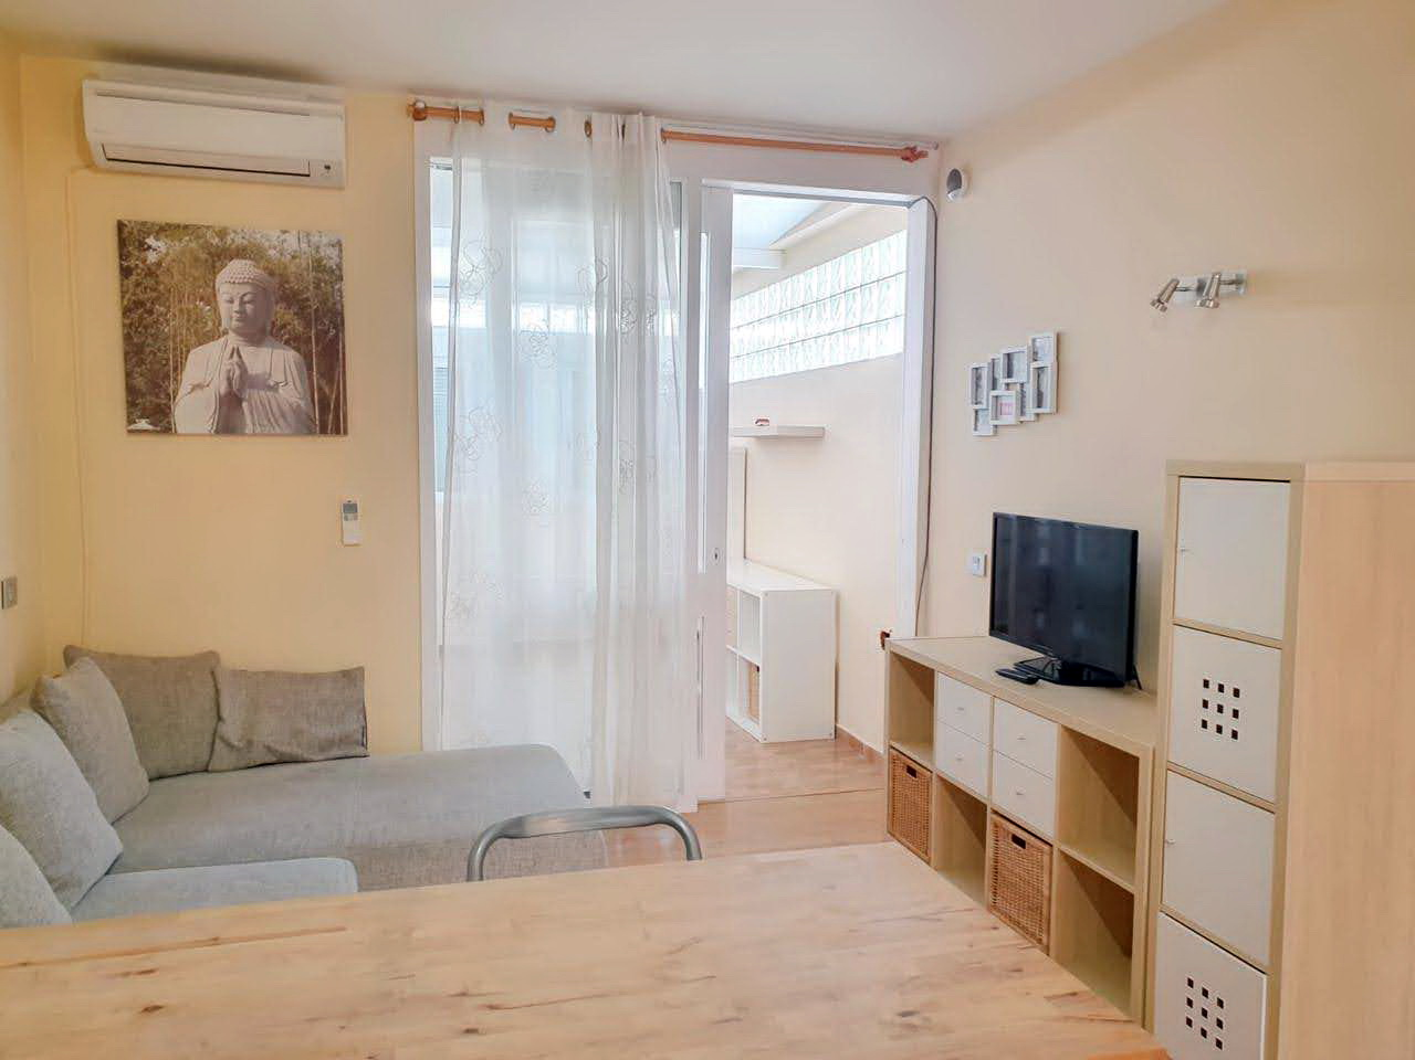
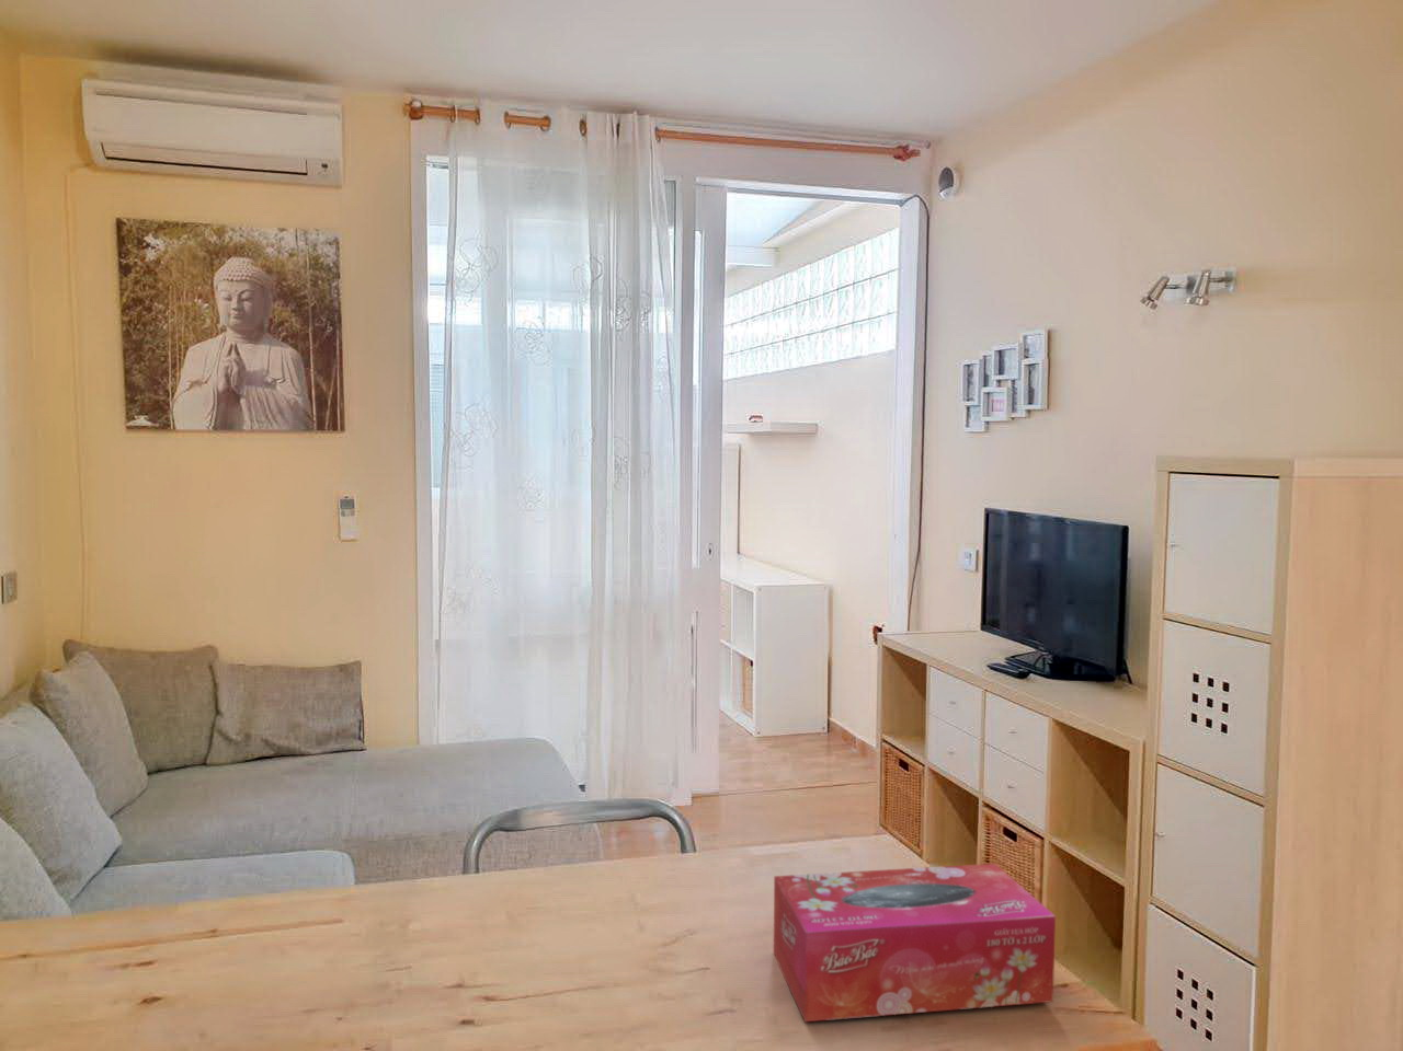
+ tissue box (908, 936)
